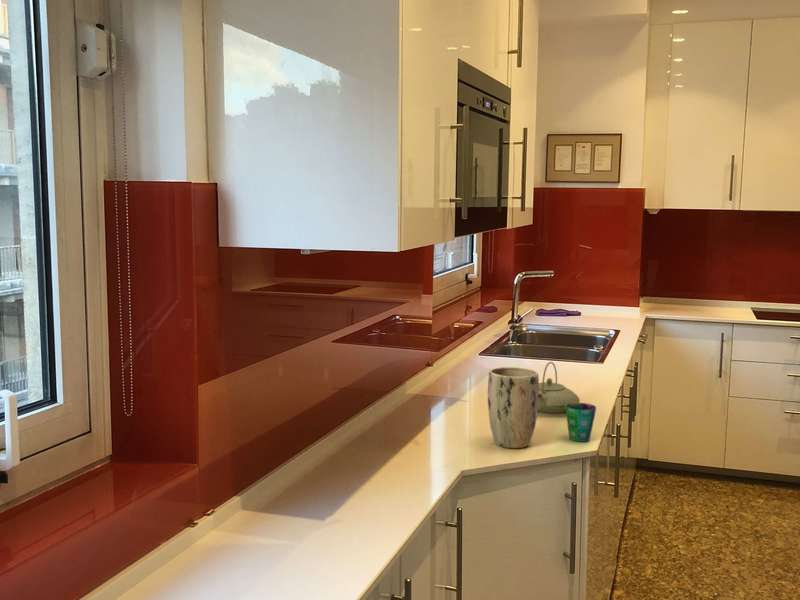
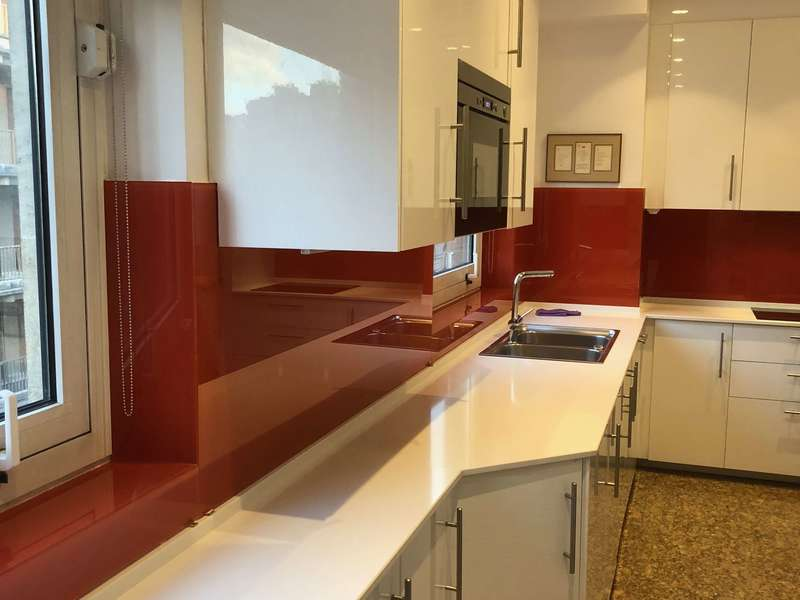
- plant pot (512, 407)
- teapot (548, 386)
- cup (582, 421)
